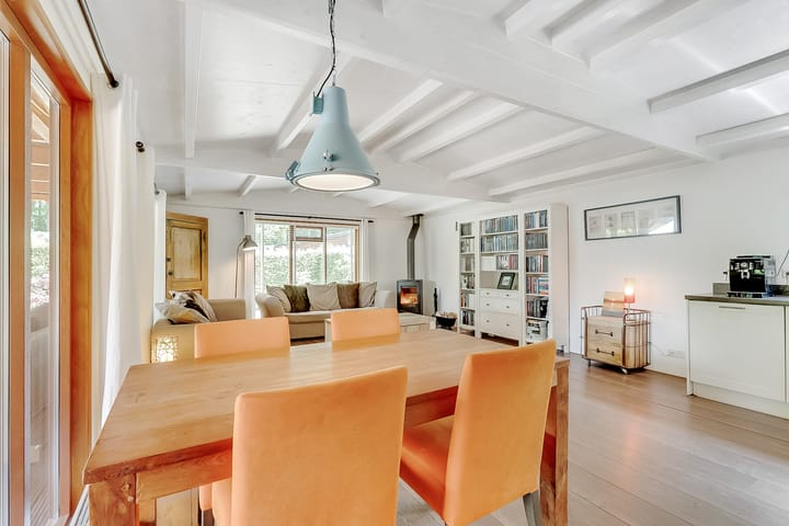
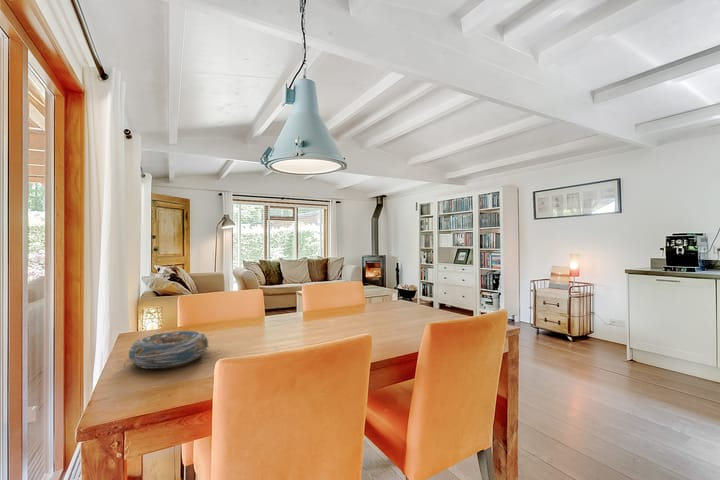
+ decorative bowl (170, 347)
